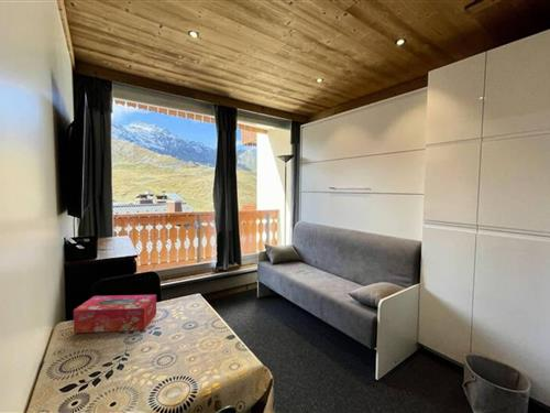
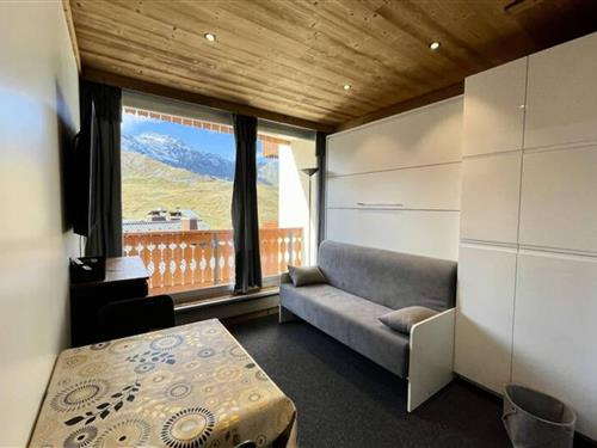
- tissue box (118, 312)
